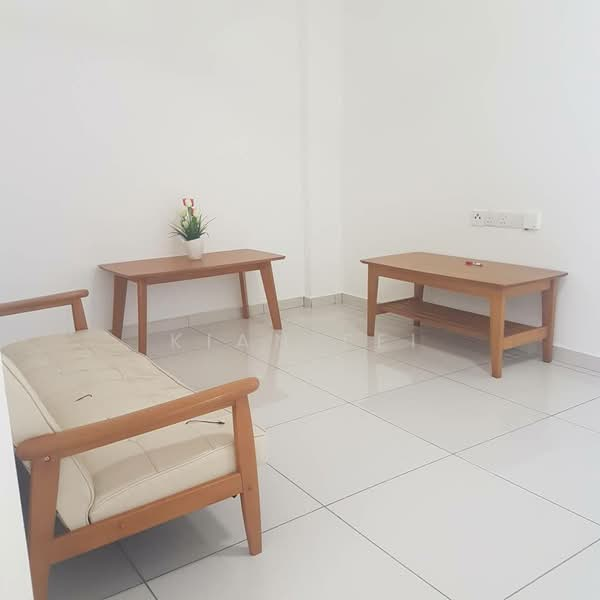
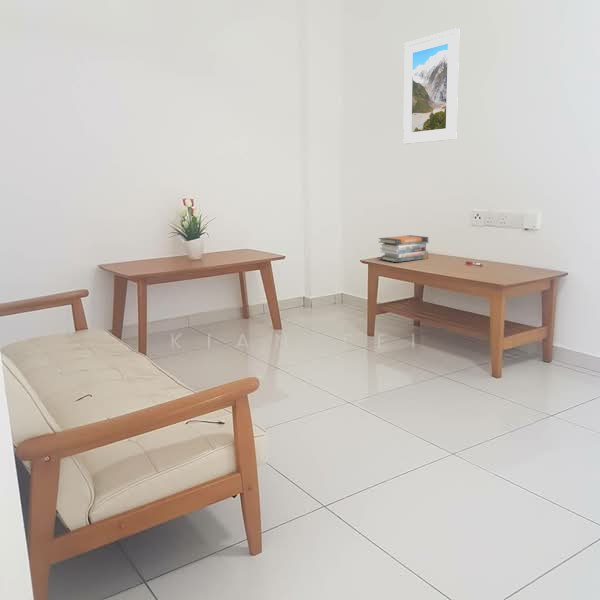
+ book stack (403, 248)
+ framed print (429, 90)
